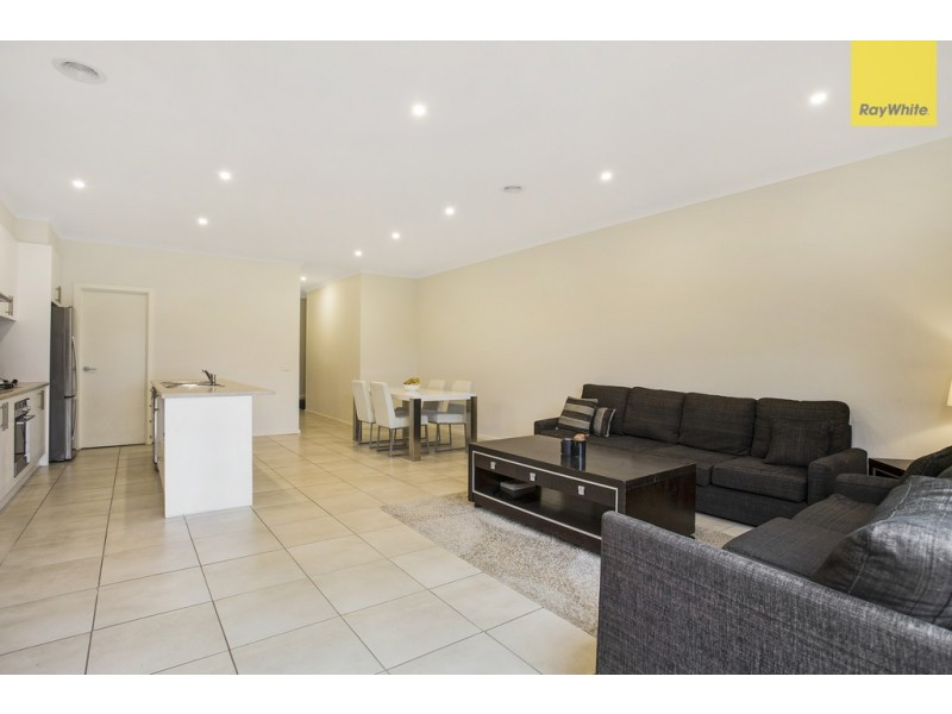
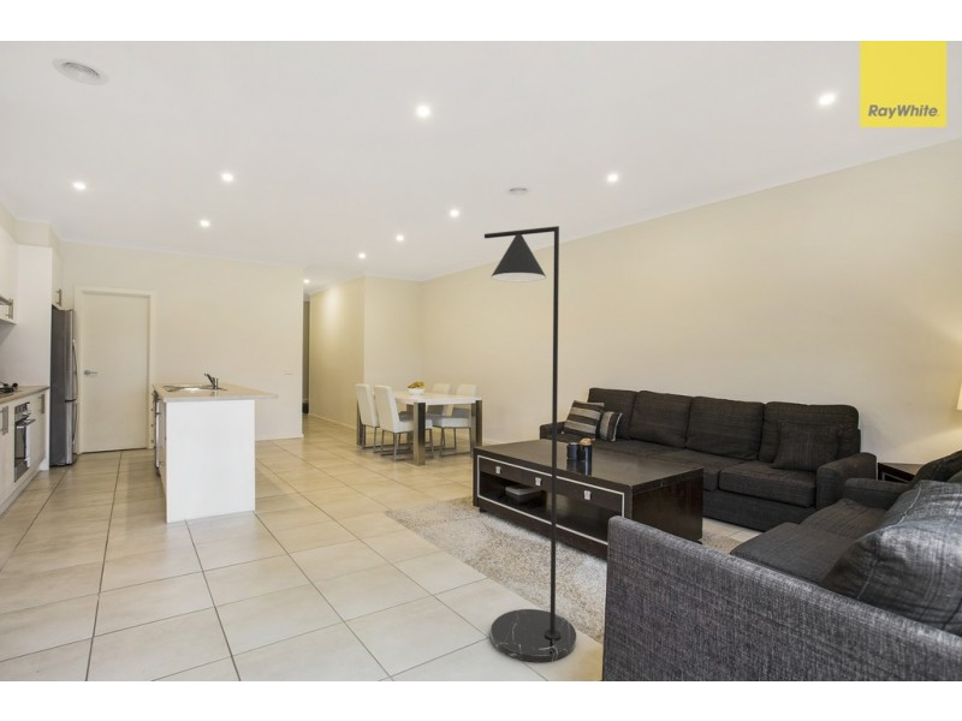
+ floor lamp (552, 433)
